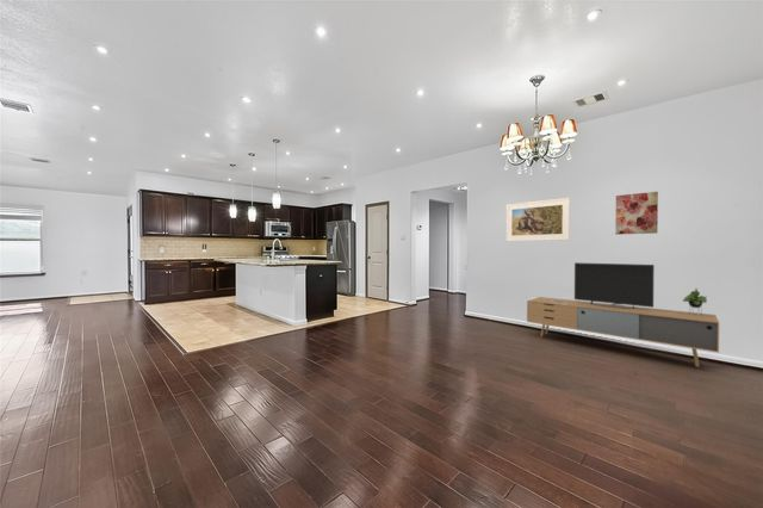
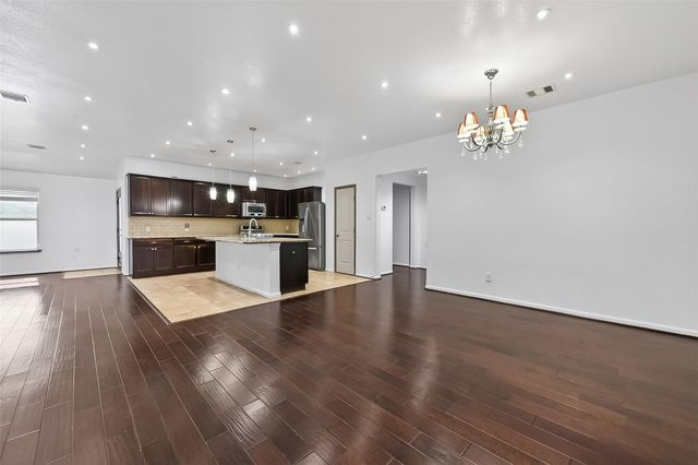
- media console (609, 305)
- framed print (535, 221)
- wall art (635, 213)
